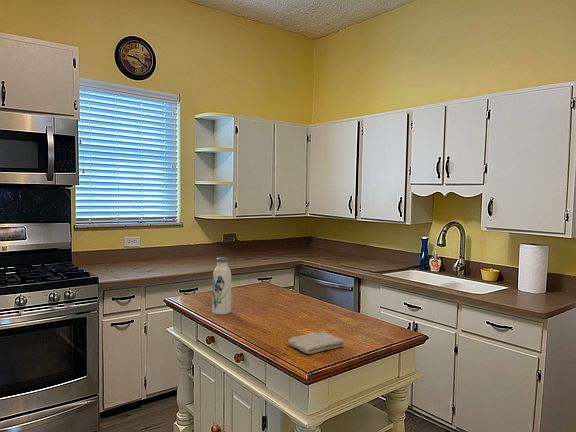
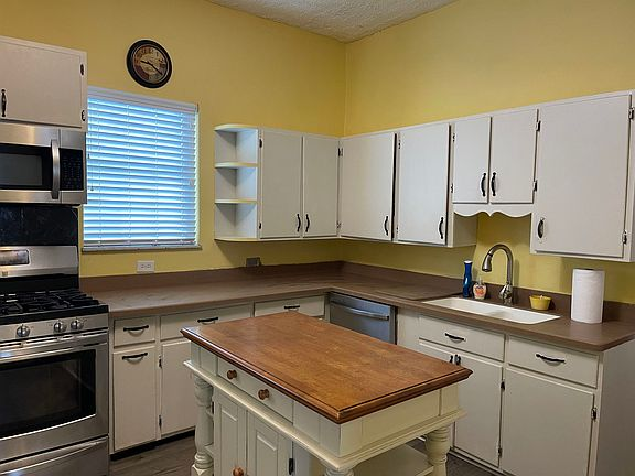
- washcloth (316, 342)
- water bottle (222, 285)
